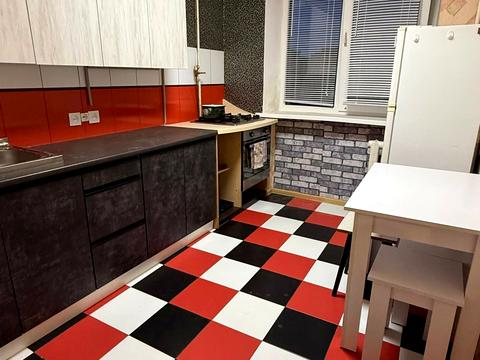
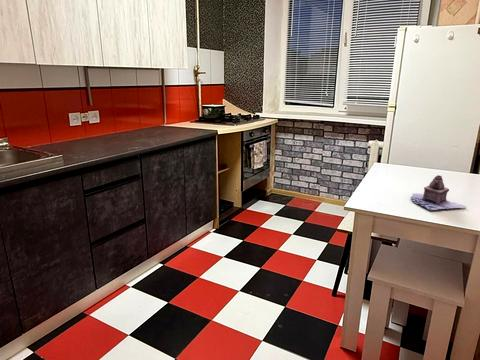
+ teapot (435, 188)
